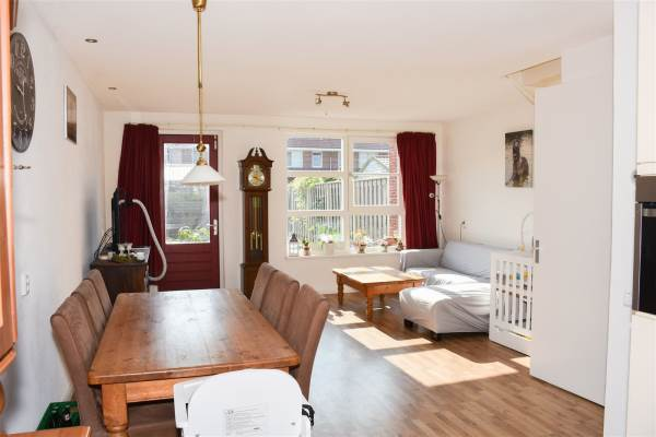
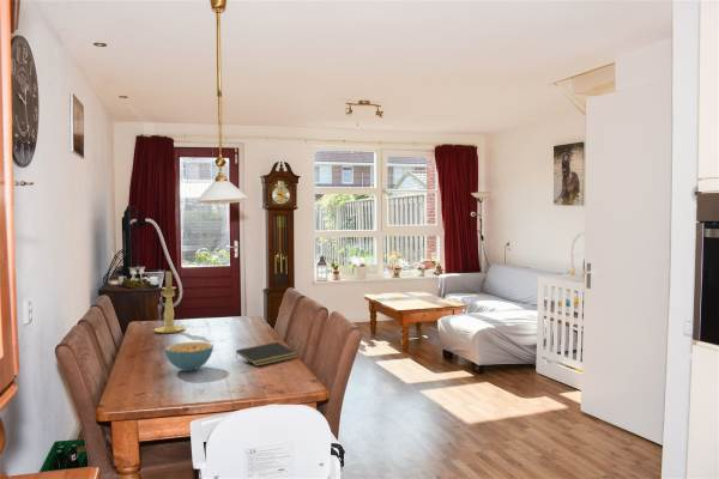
+ candle holder (169, 301)
+ notepad (267, 353)
+ cereal bowl (189, 357)
